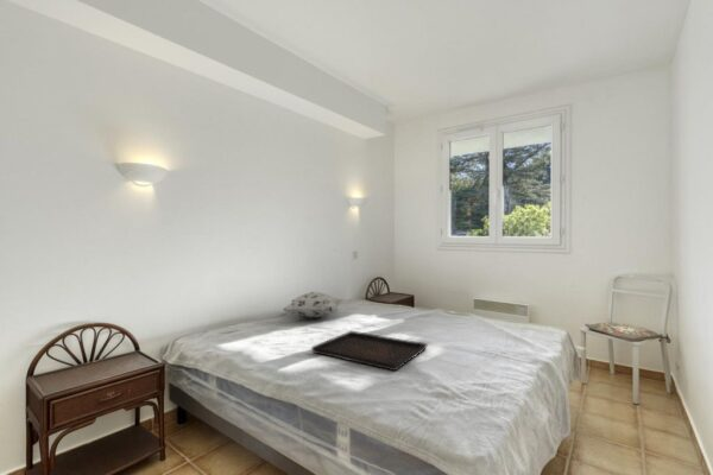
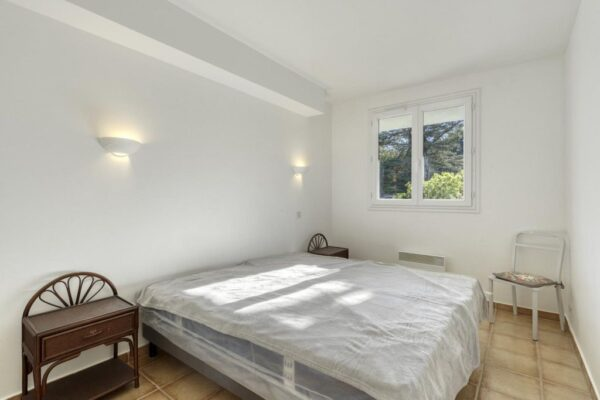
- serving tray (370, 348)
- decorative pillow (314, 304)
